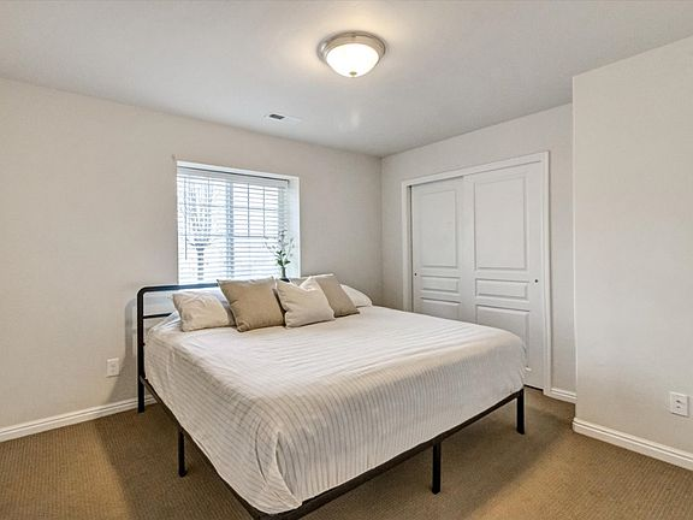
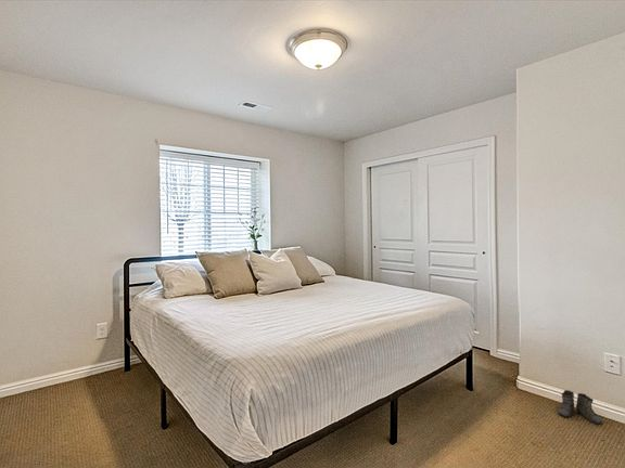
+ boots (576, 405)
